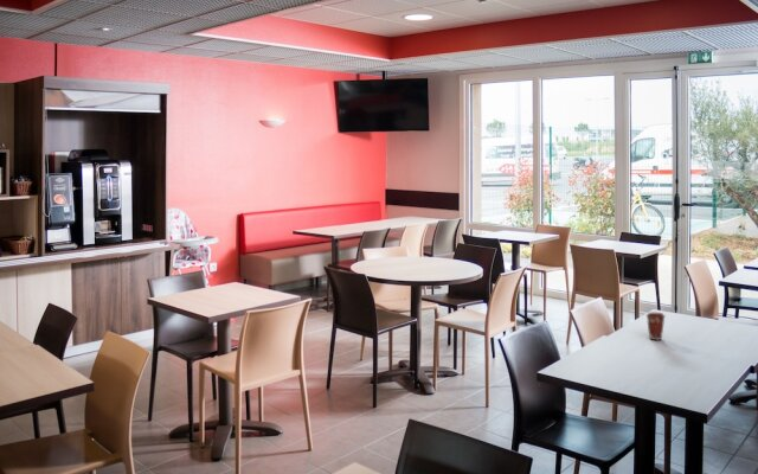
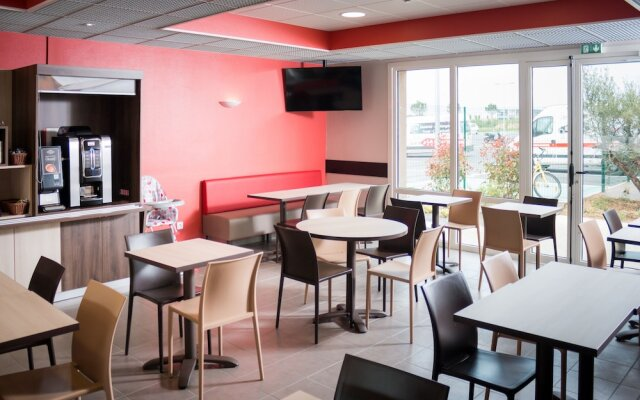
- coffee cup (655, 326)
